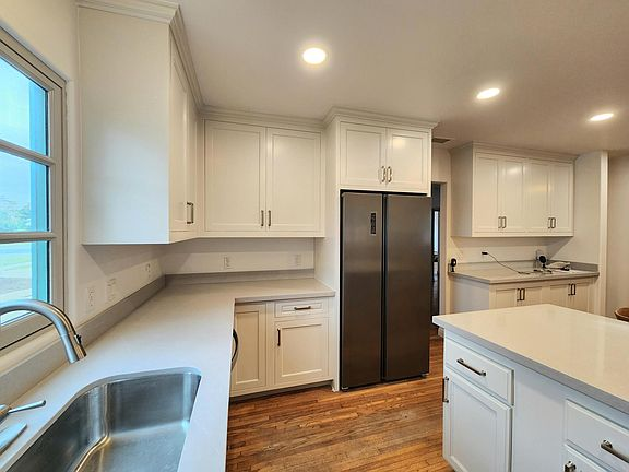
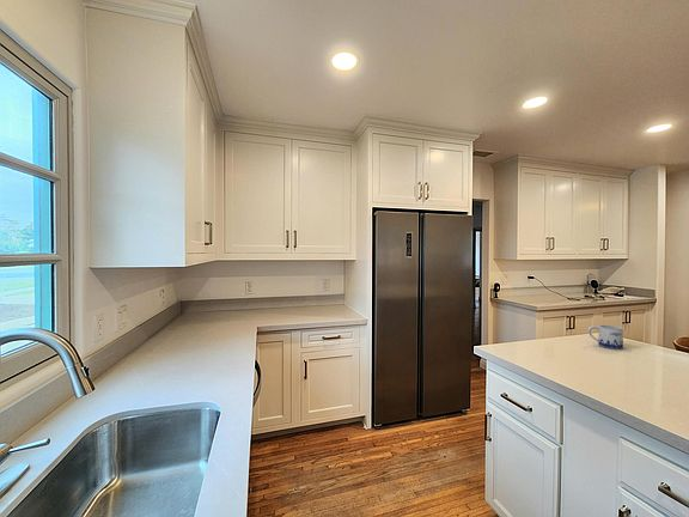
+ mug (606, 336)
